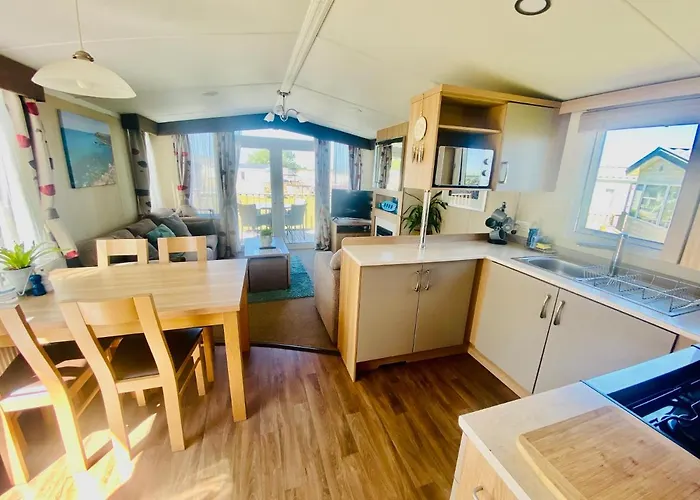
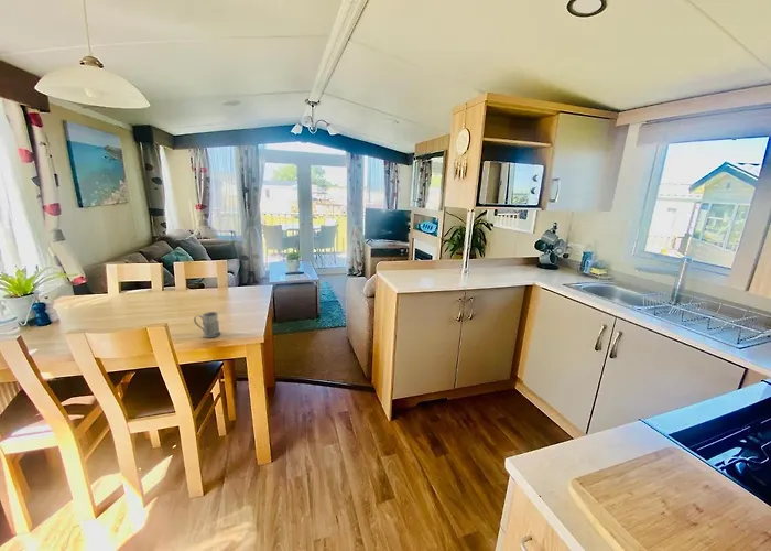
+ mug (206, 324)
